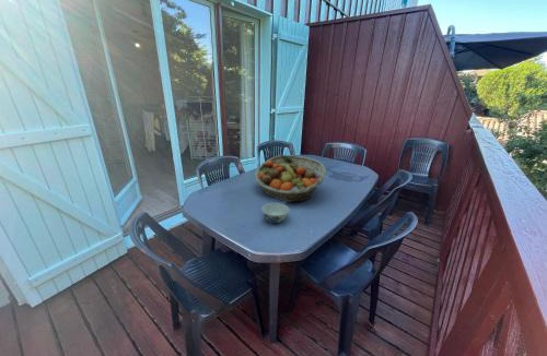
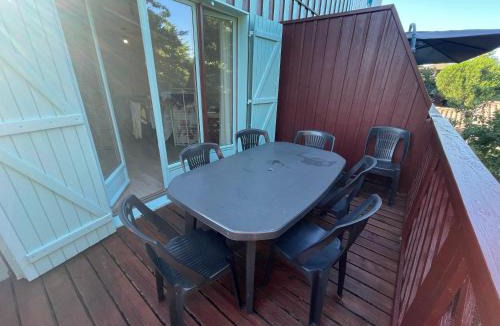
- fruit basket (289, 177)
- chinaware (275, 214)
